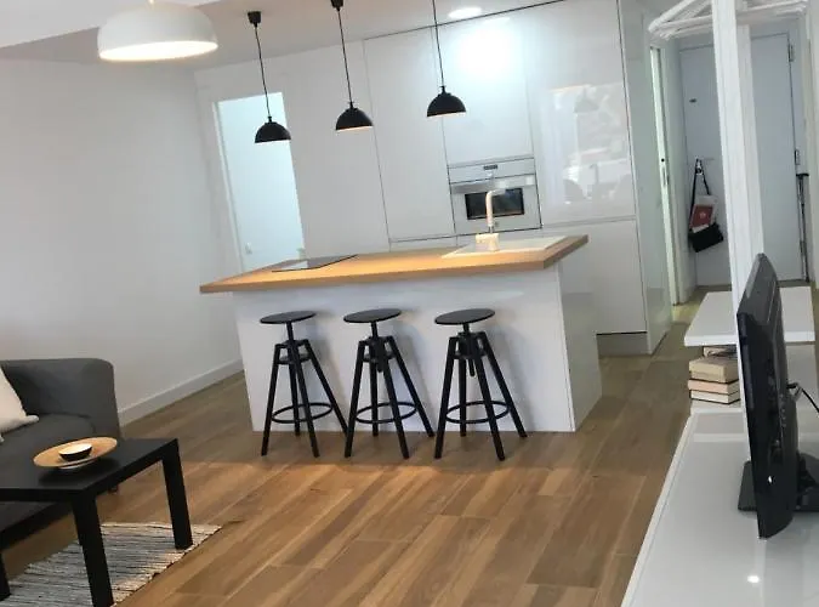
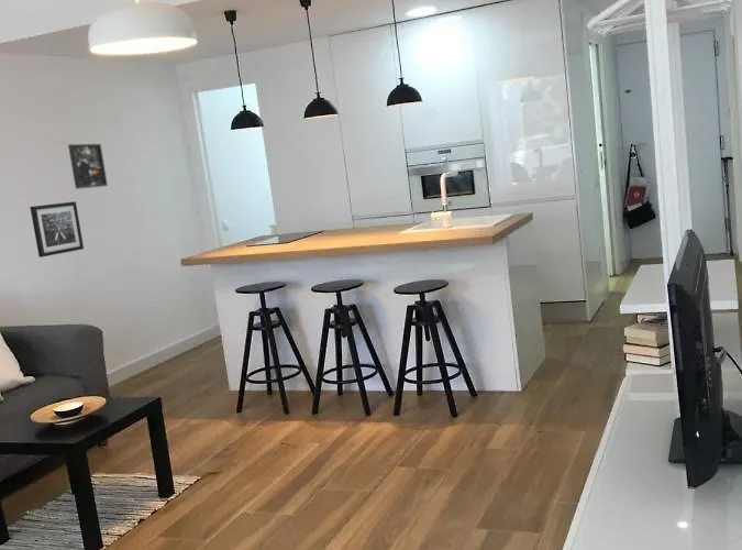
+ wall art (57, 228)
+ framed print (88, 165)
